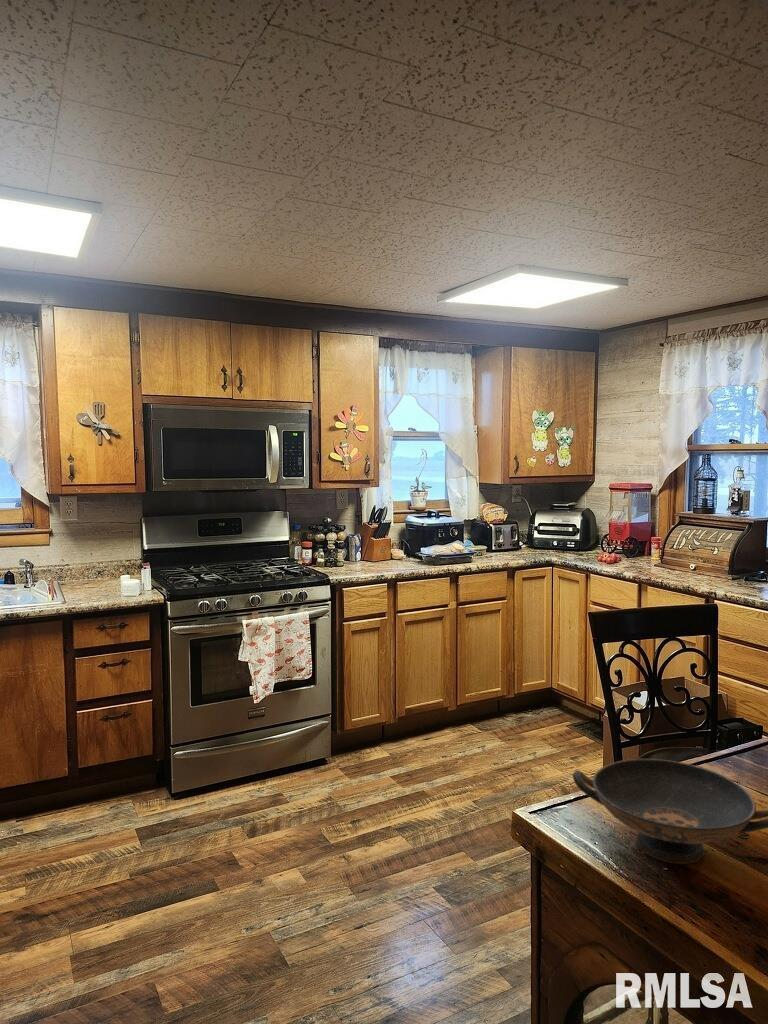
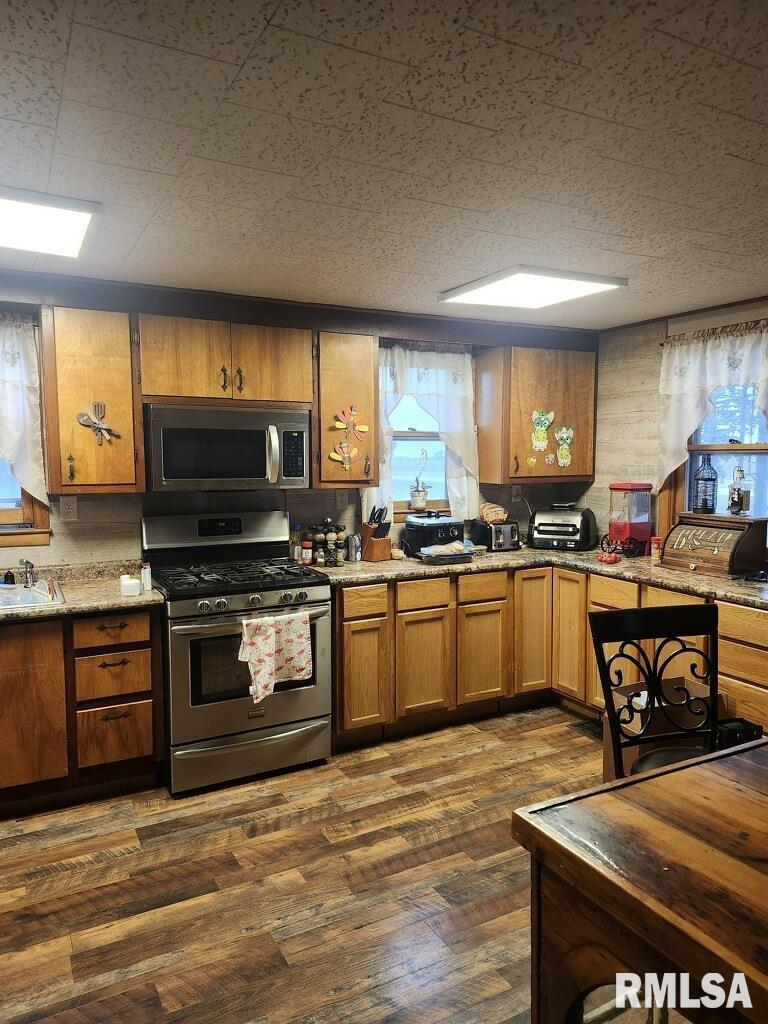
- decorative bowl (670, 817)
